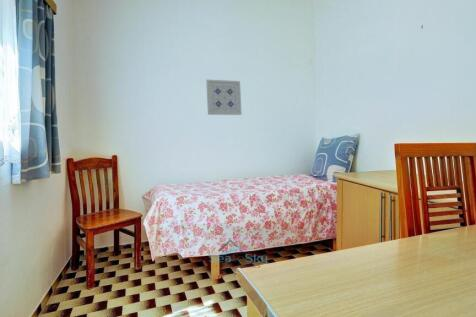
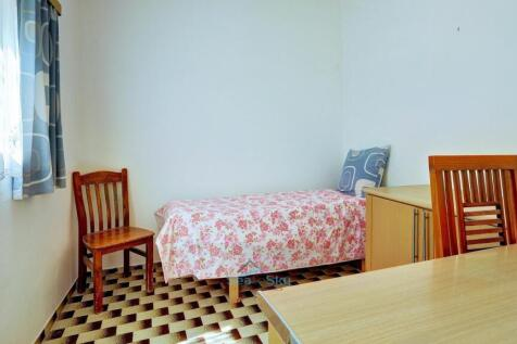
- wall art (224, 97)
